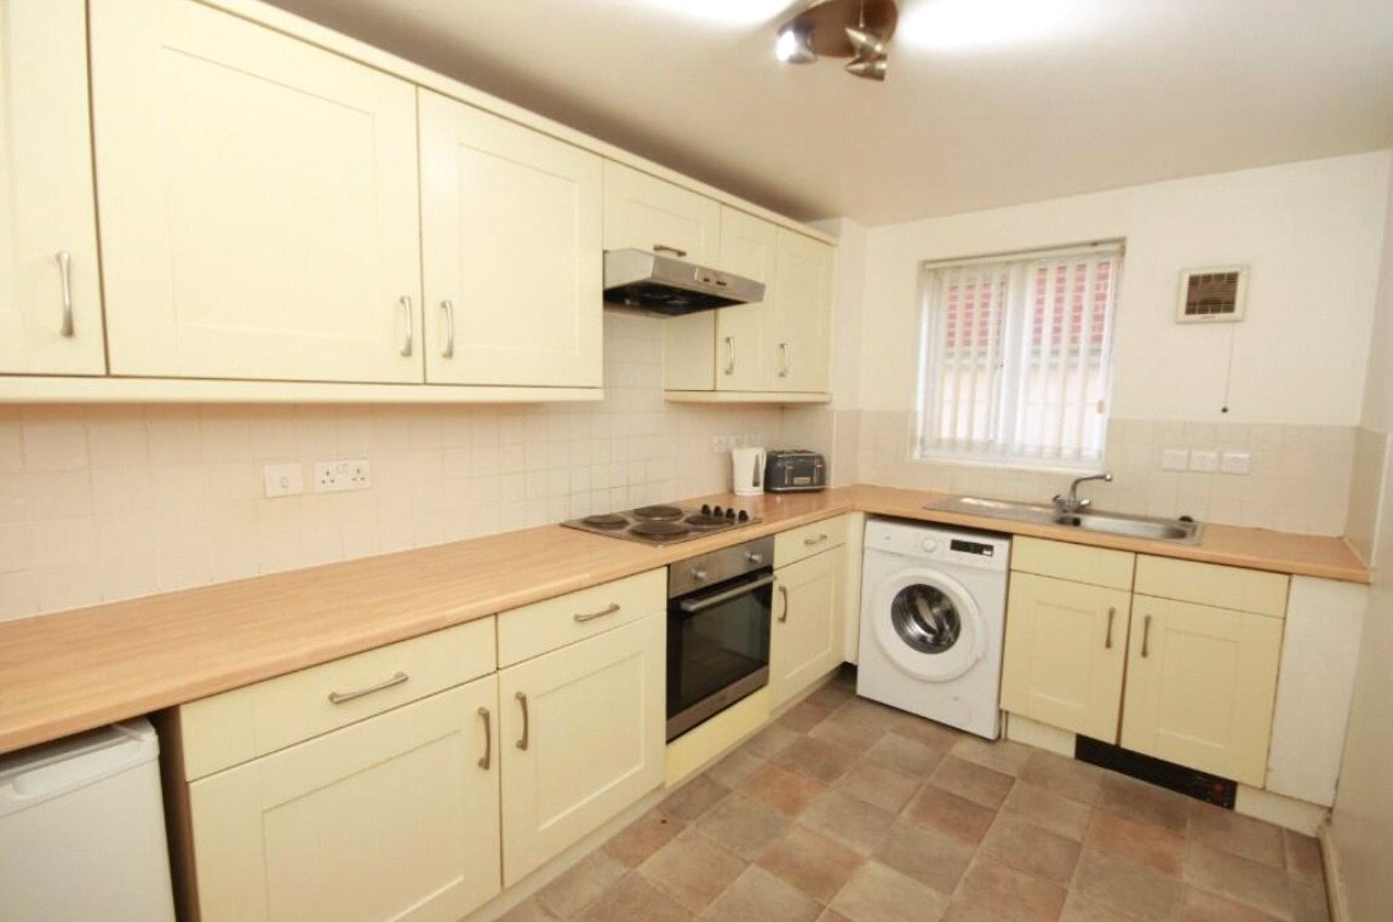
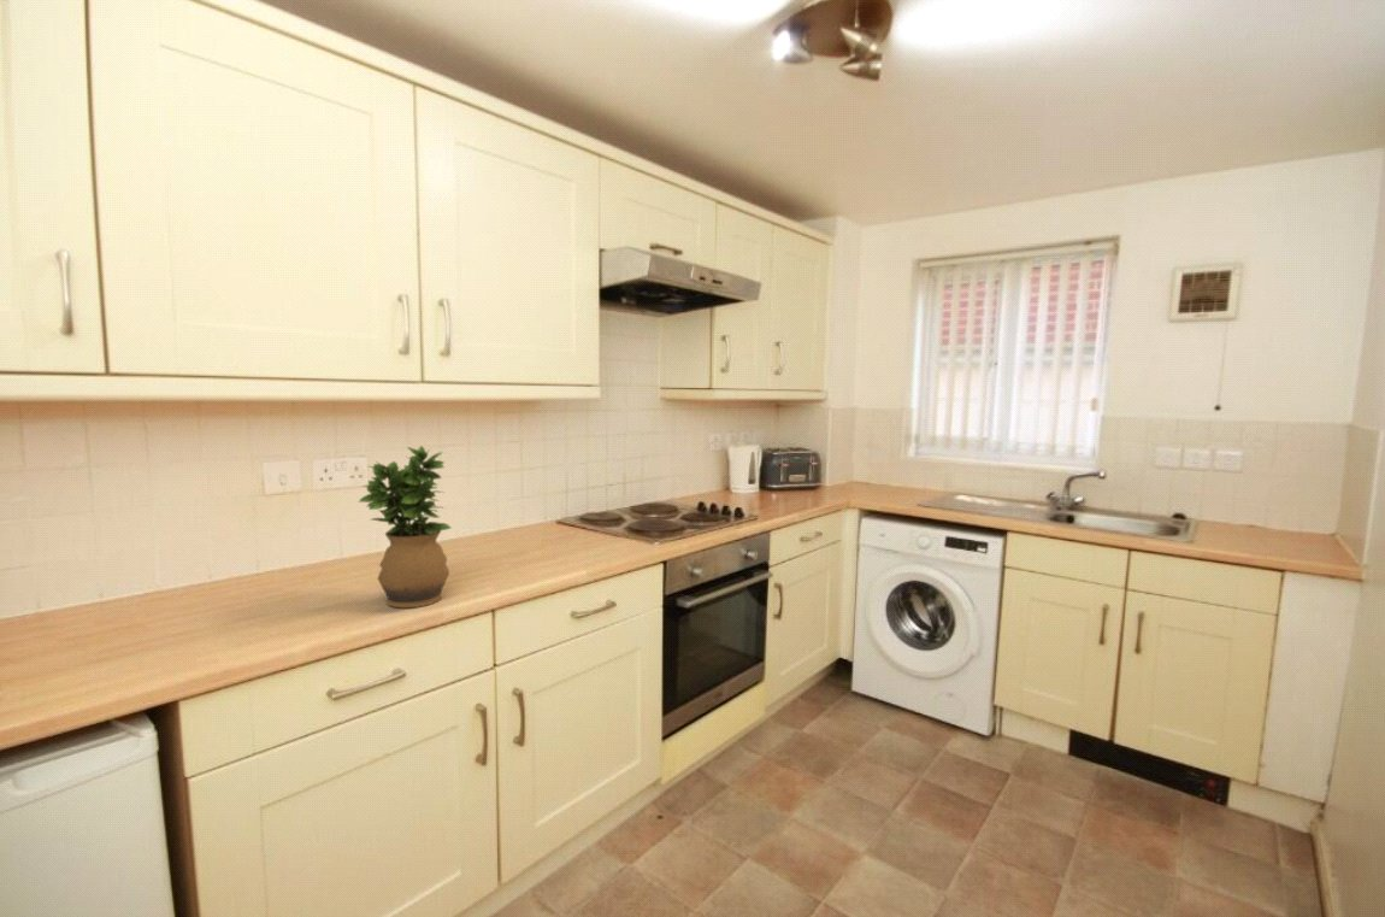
+ potted plant (405, 523)
